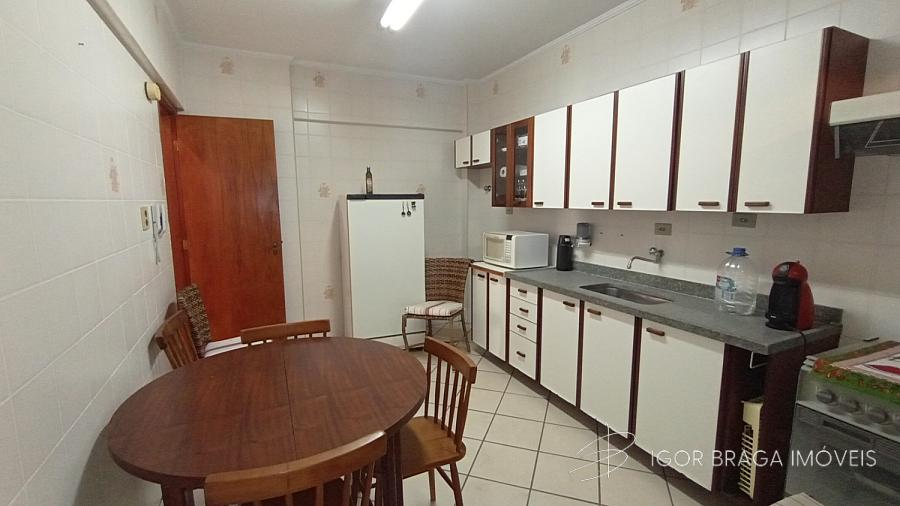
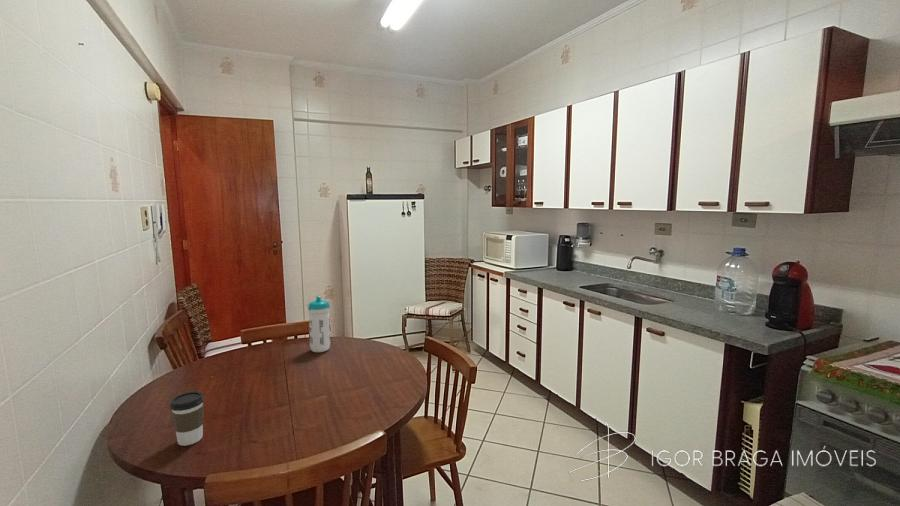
+ water bottle (319, 322)
+ coffee cup (188, 418)
